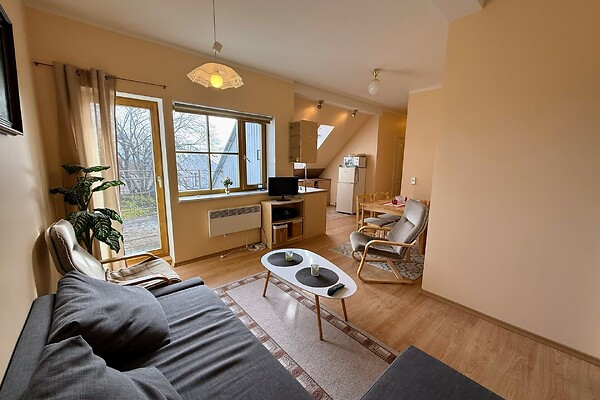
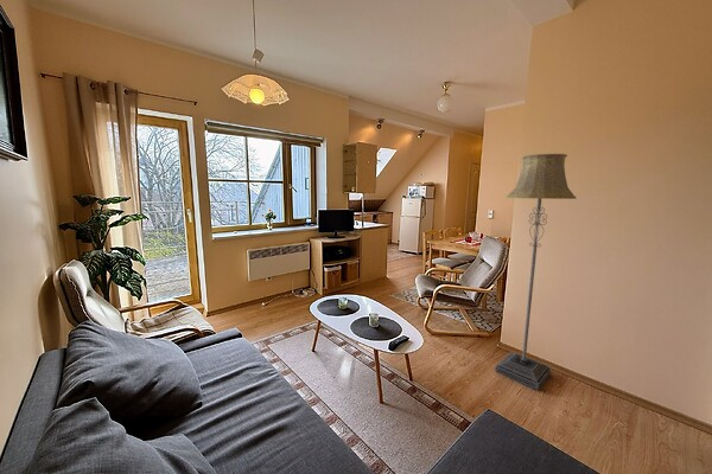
+ floor lamp (532, 270)
